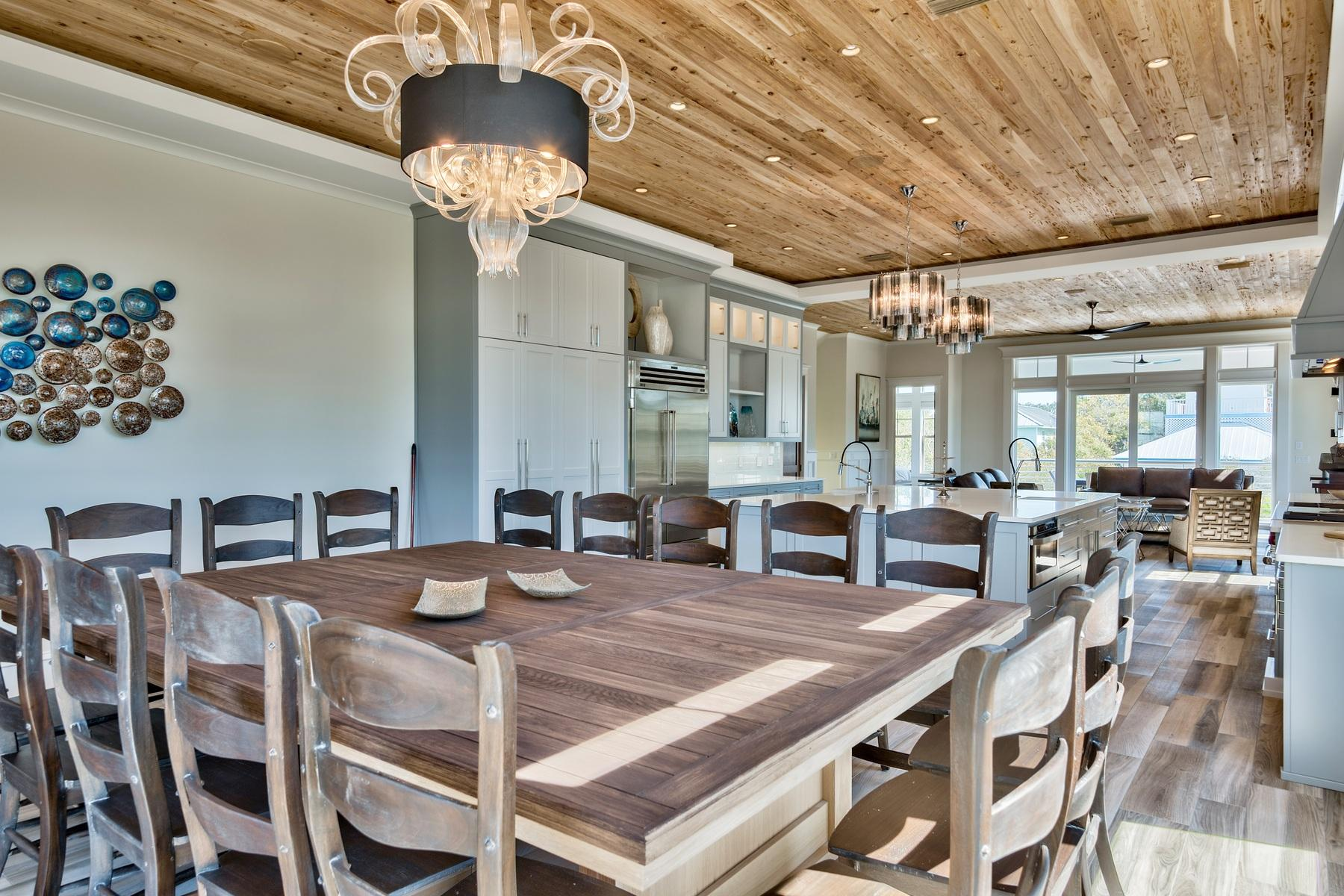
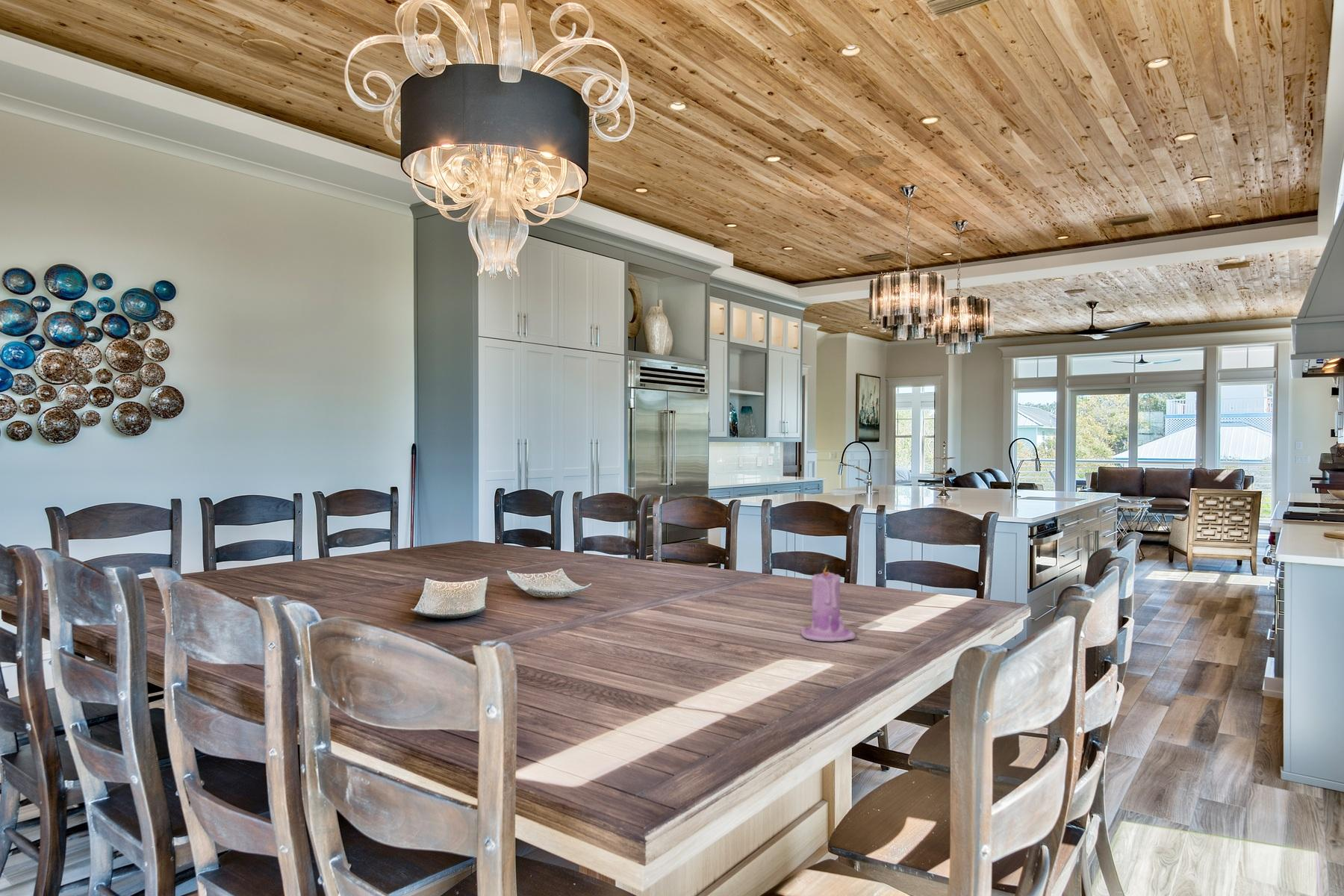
+ candle (826, 599)
